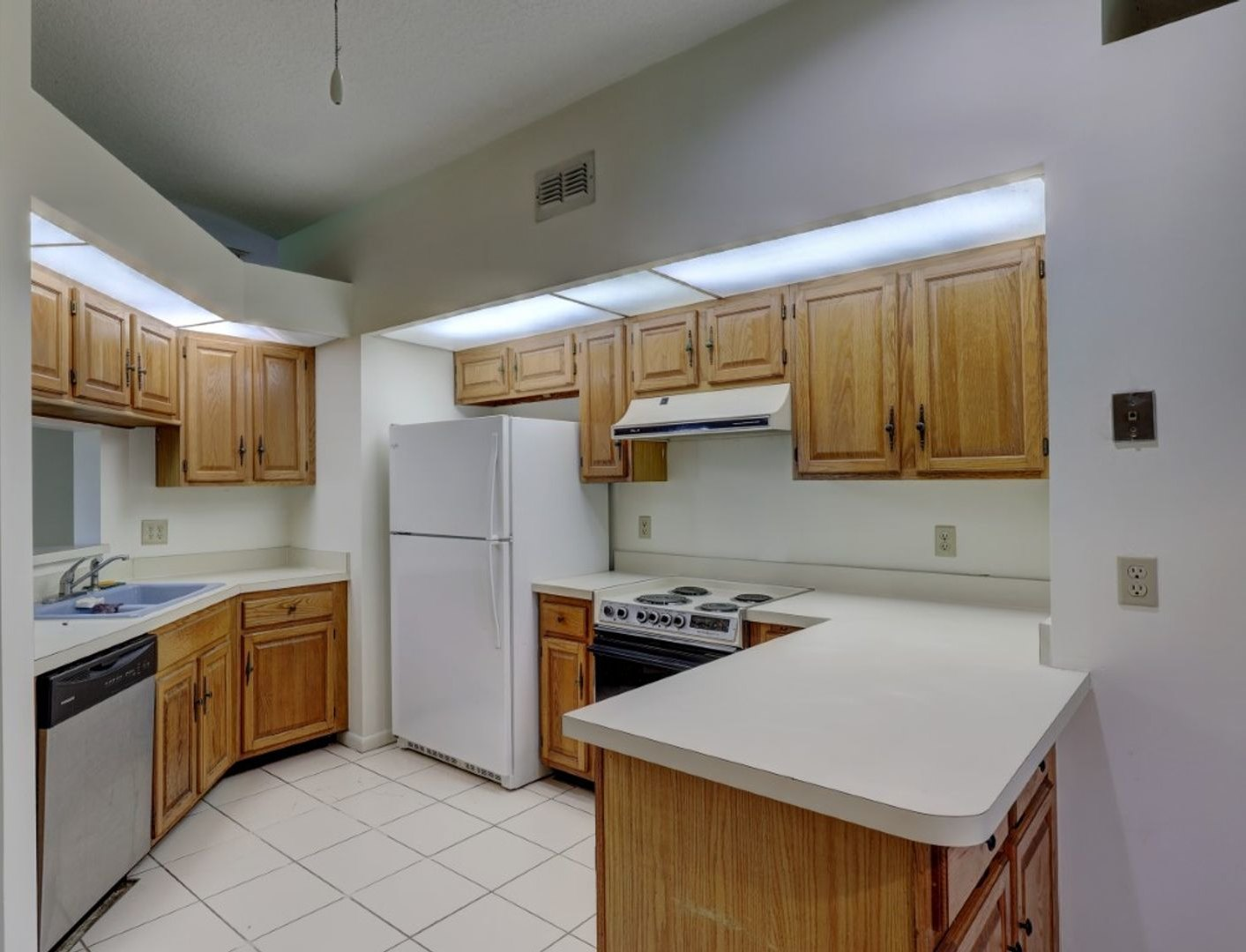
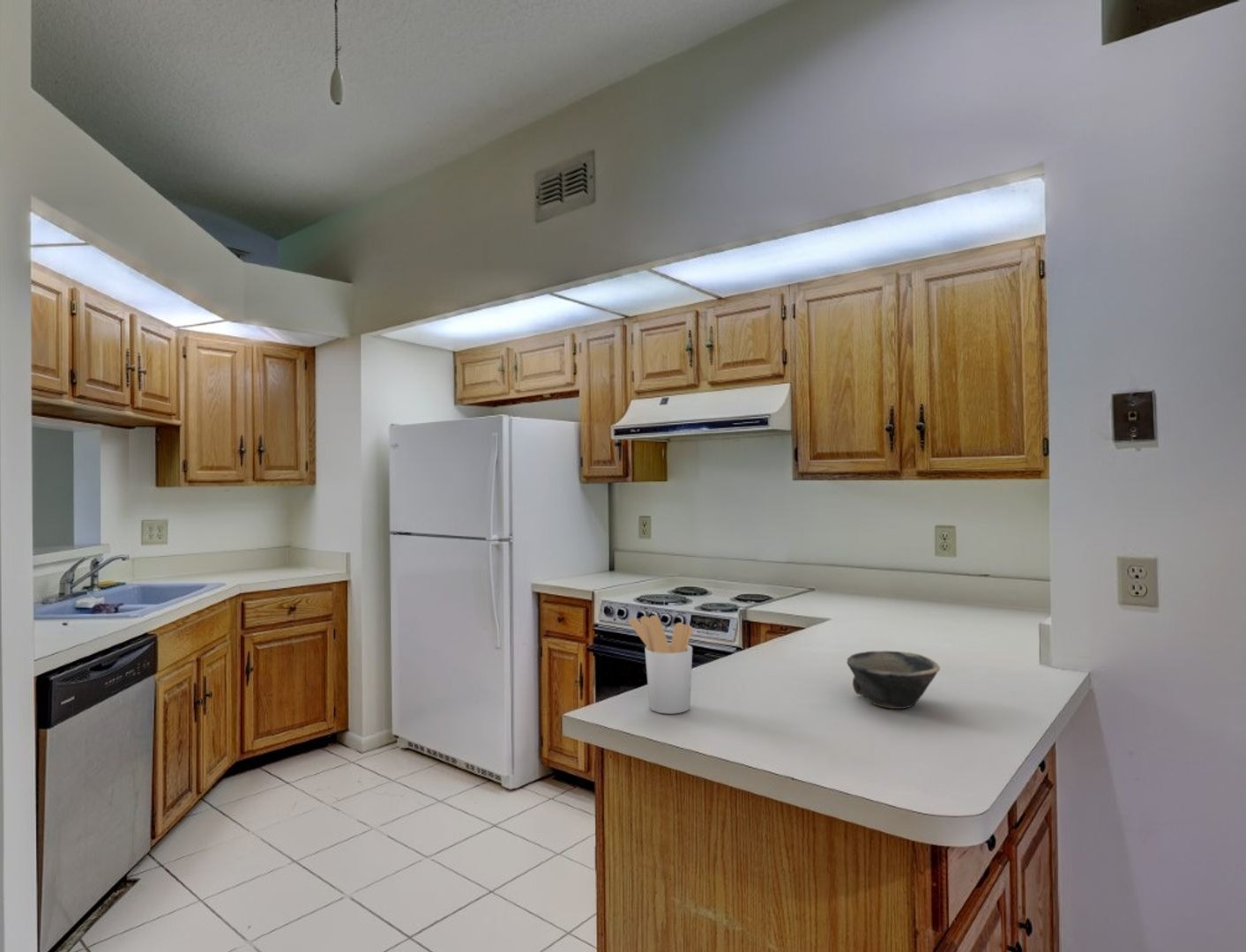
+ utensil holder (660, 660)
+ bowl (892, 681)
